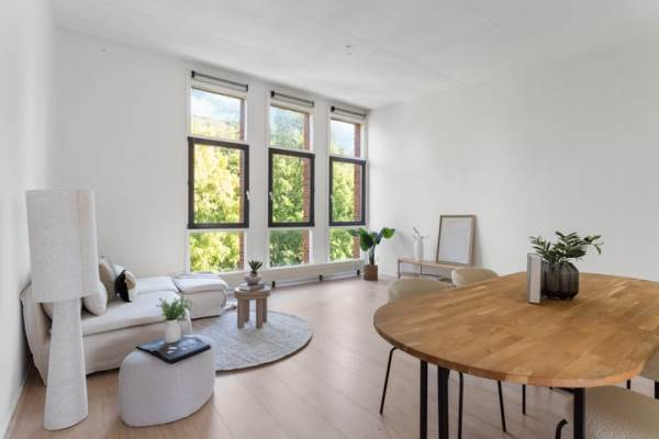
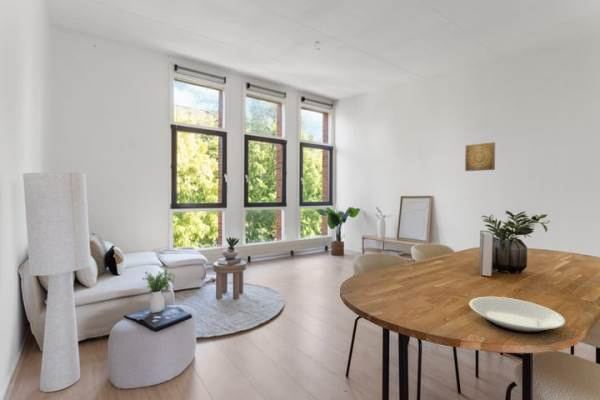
+ wall art (479, 157)
+ plate (513, 316)
